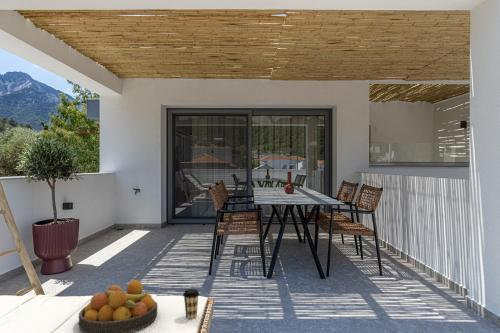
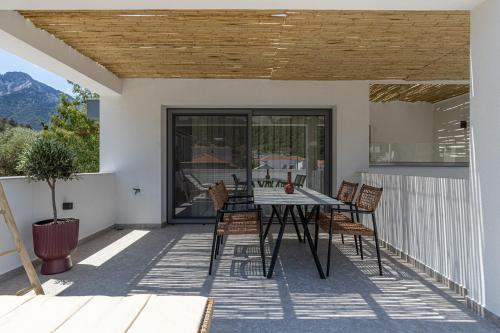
- coffee cup (191, 303)
- fruit bowl (119, 302)
